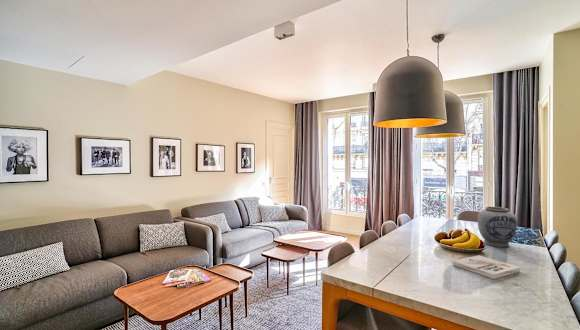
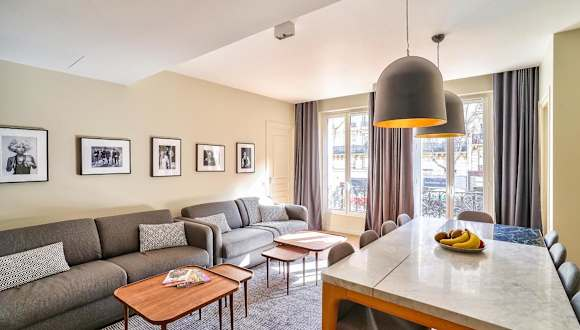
- vase (496, 226)
- book (485, 265)
